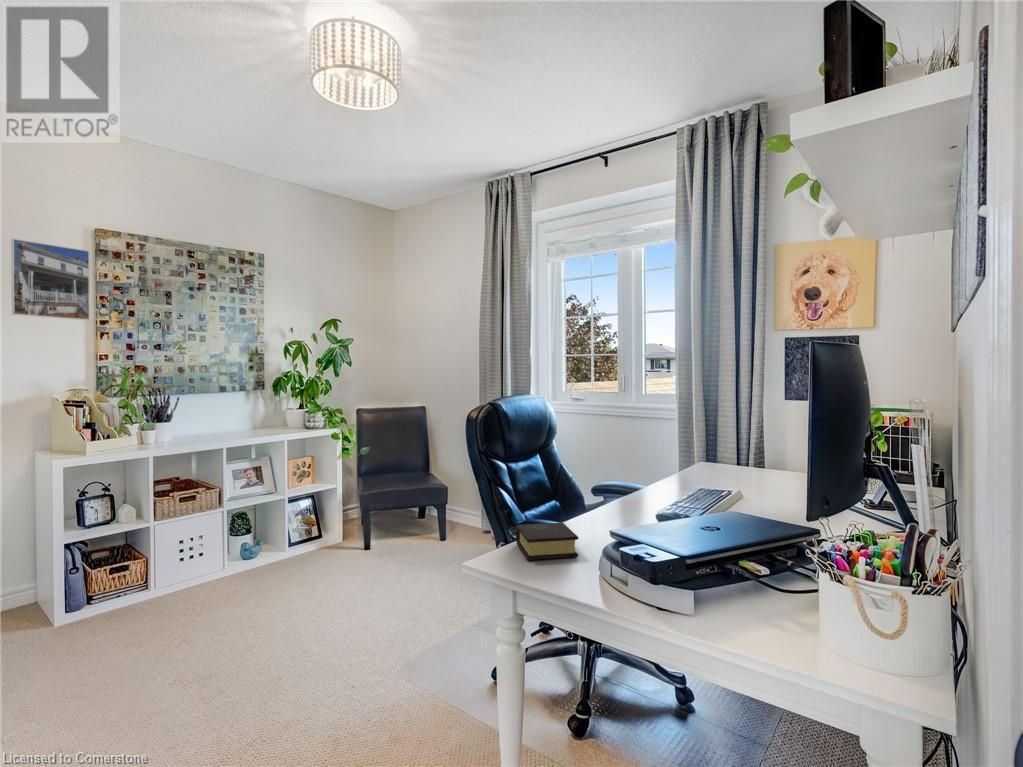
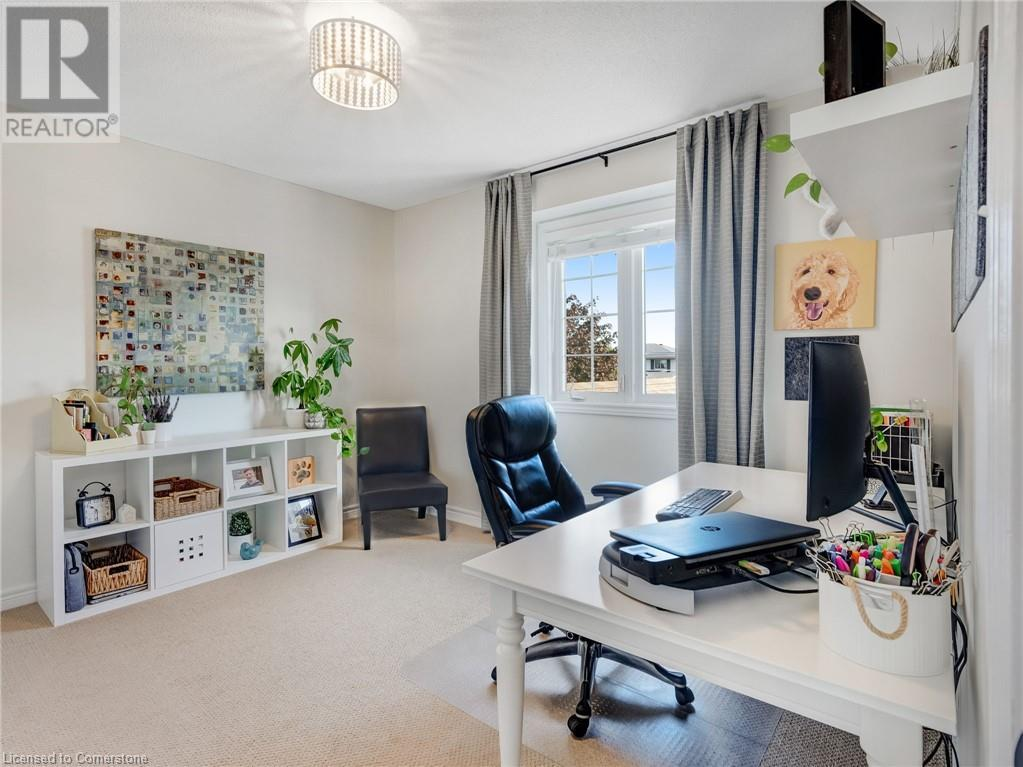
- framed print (52, 281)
- book (545, 539)
